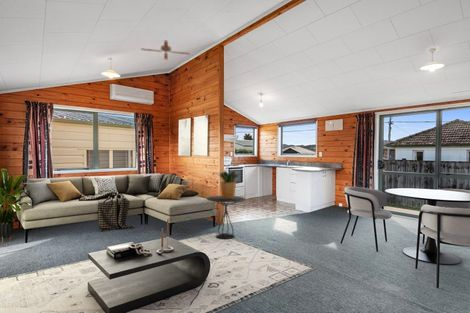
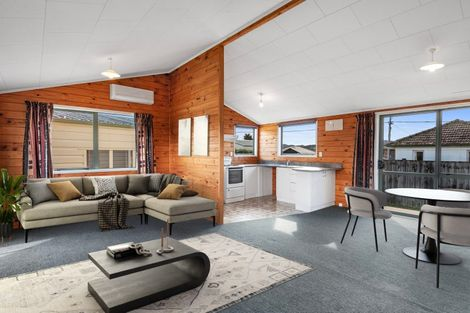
- side table (226, 217)
- potted plant (227, 184)
- ceiling fan (165, 51)
